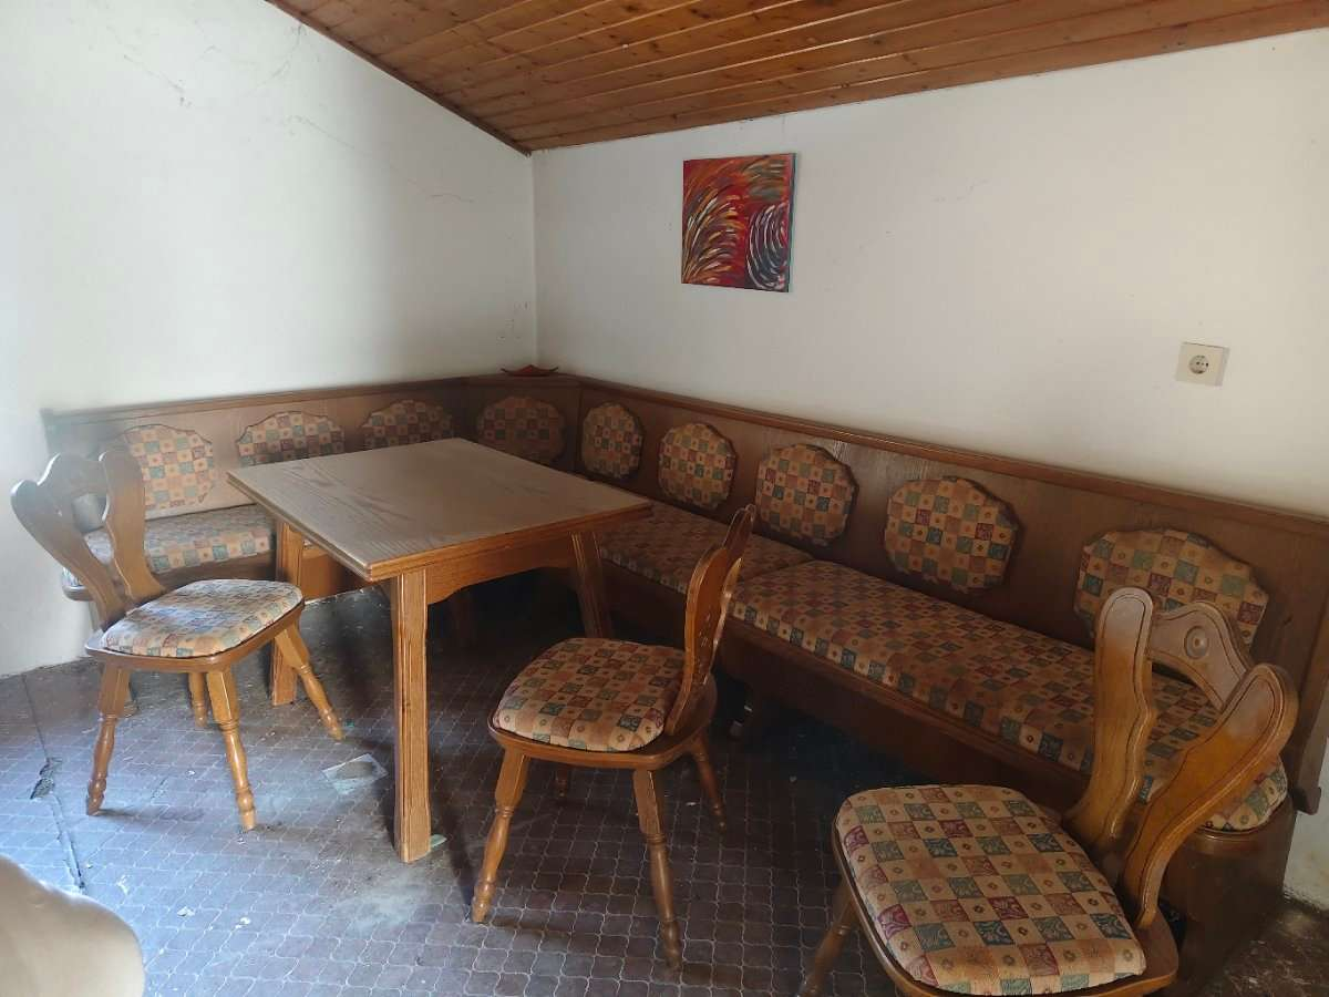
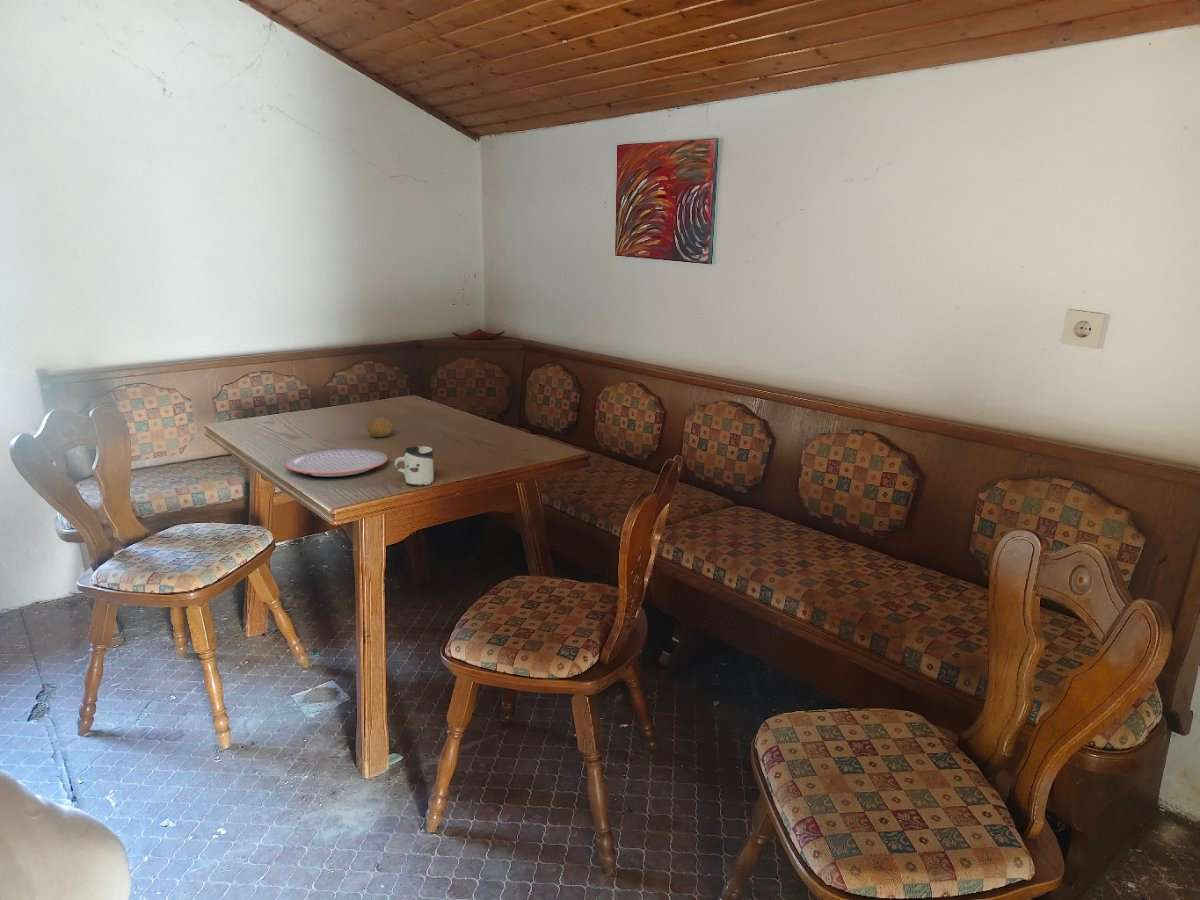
+ cup (413, 465)
+ plate (337, 463)
+ fruit (380, 427)
